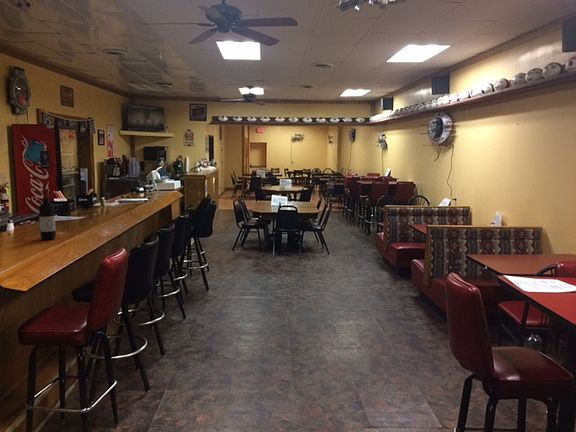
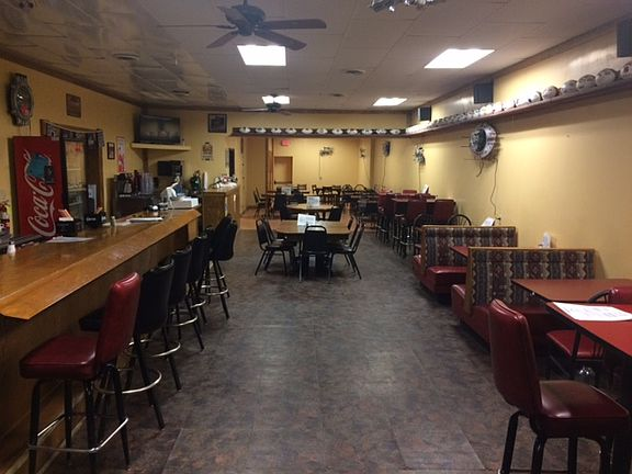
- wine bottle (47, 214)
